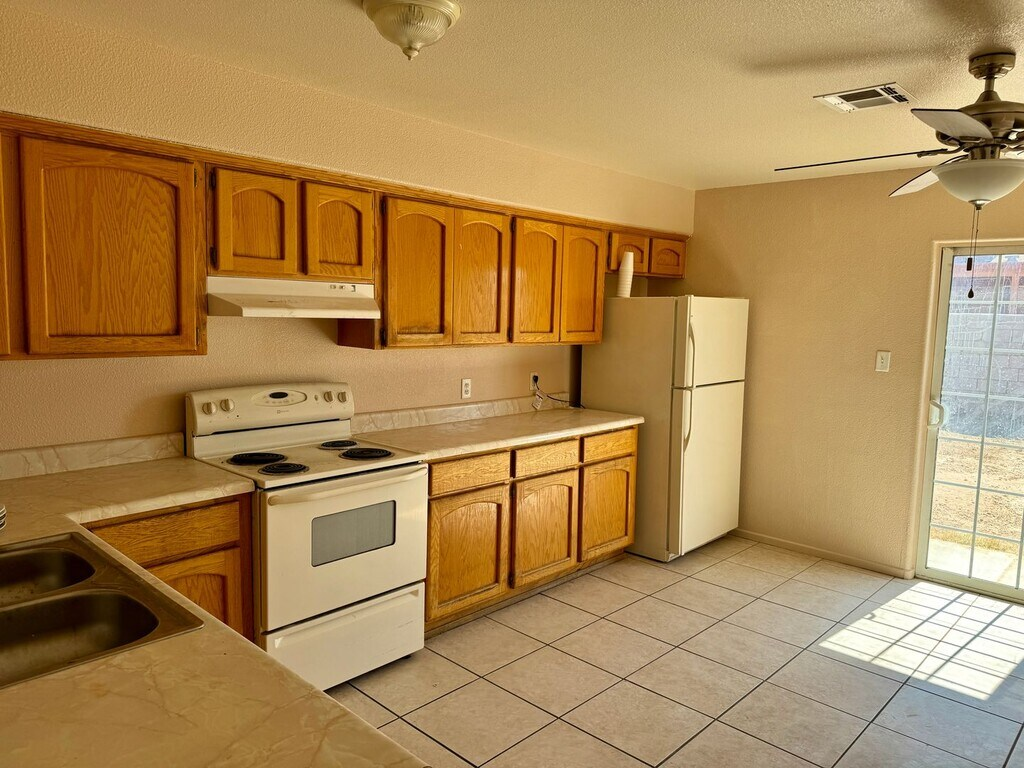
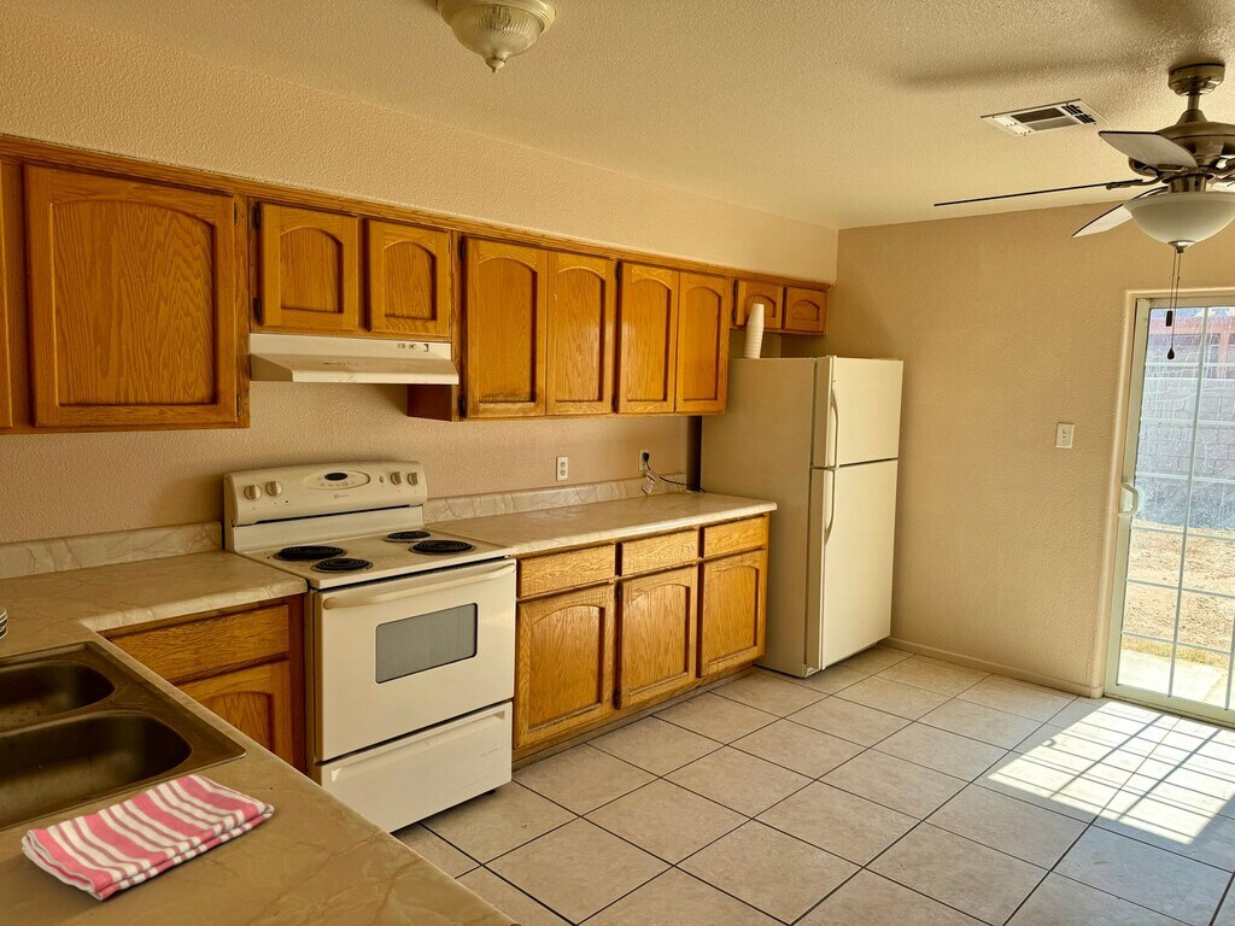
+ dish towel (154, 825)
